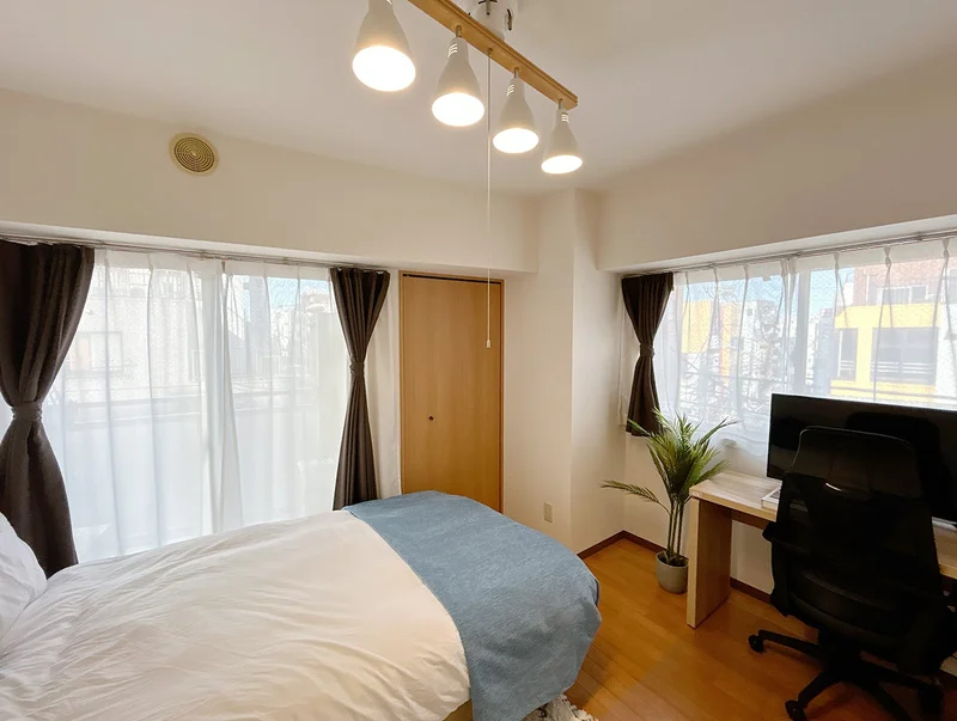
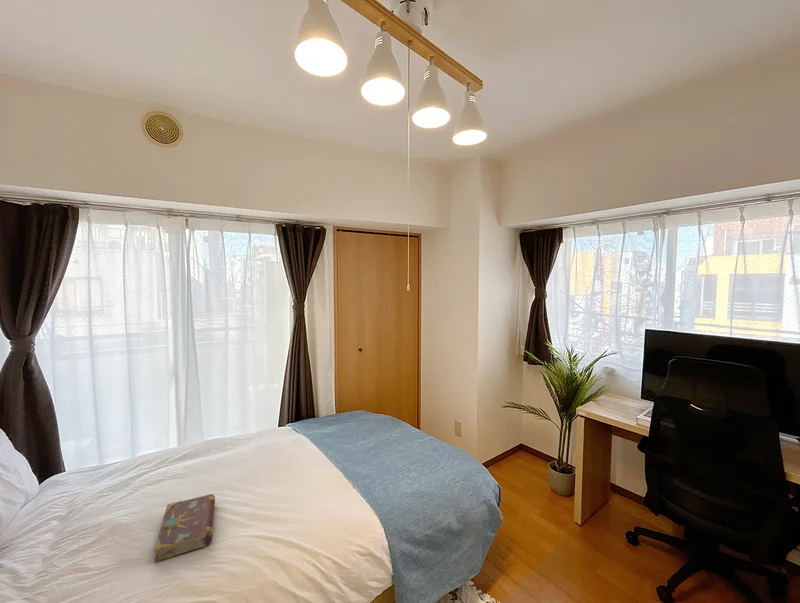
+ book (188, 522)
